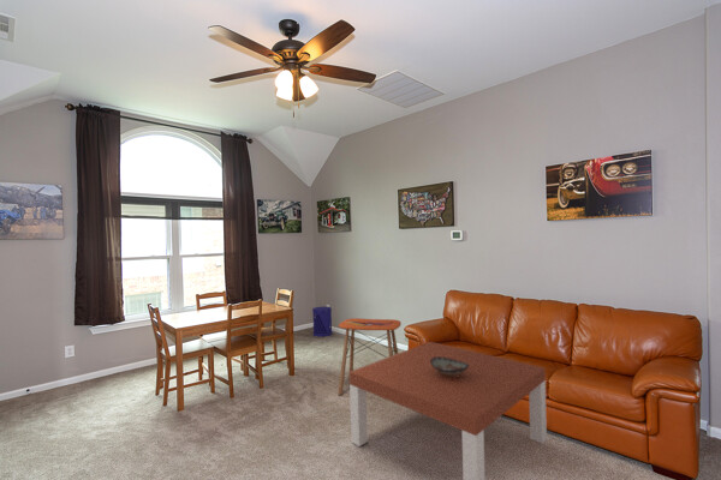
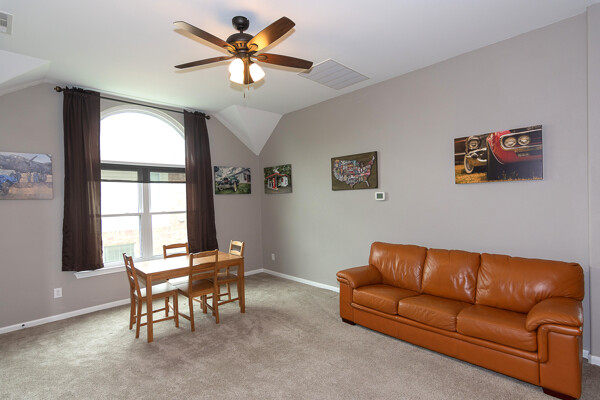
- coffee table (447, 404)
- side table (374, 350)
- waste bin (322, 320)
- decorative bowl (449, 367)
